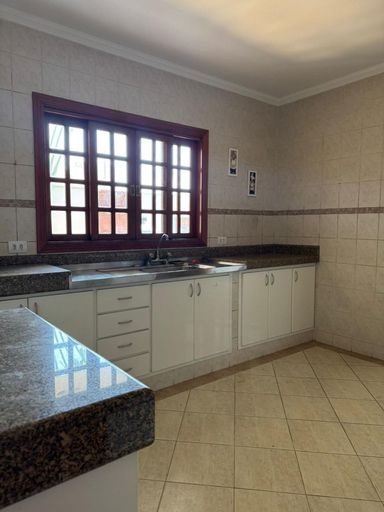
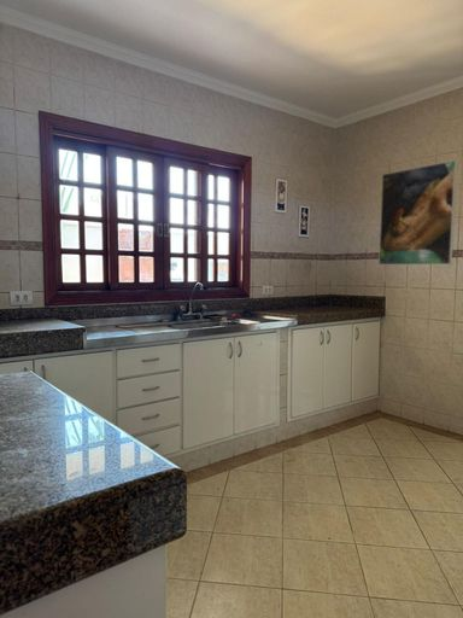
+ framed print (415, 216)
